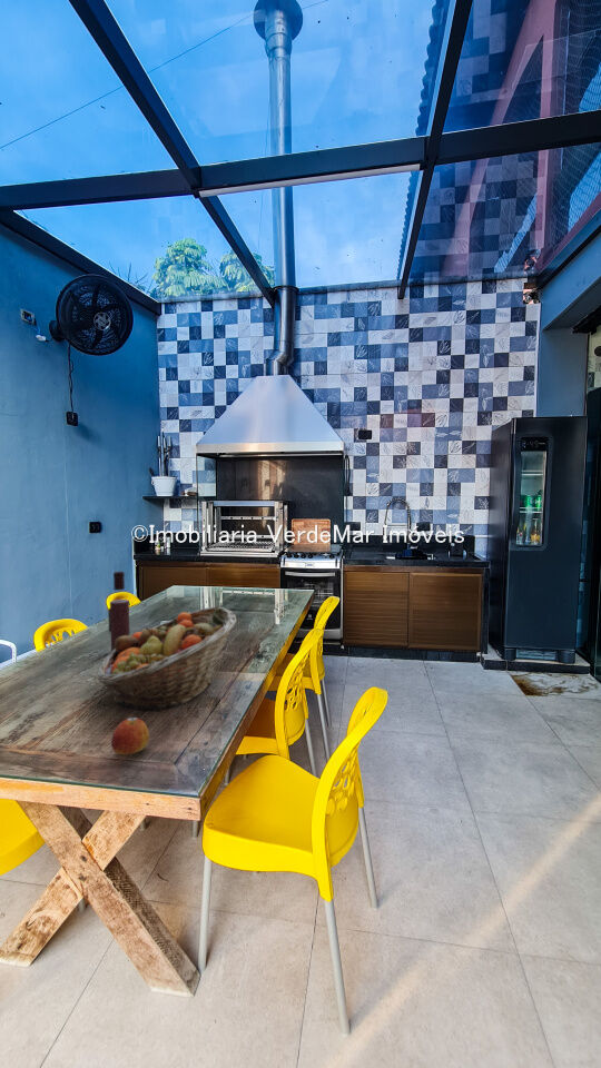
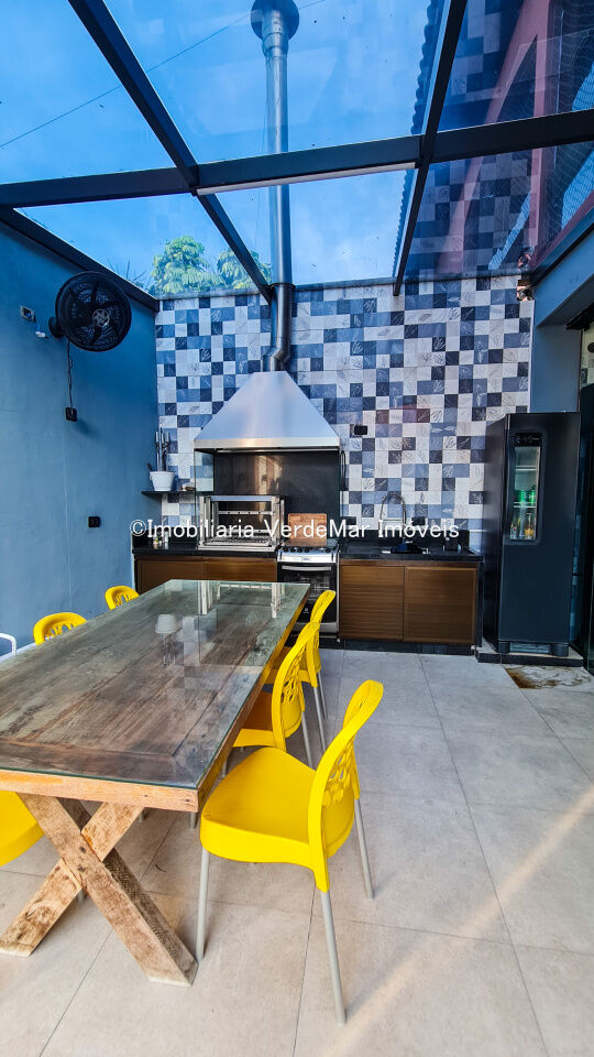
- wine bottle (119, 612)
- fruit basket (170, 651)
- apple (130, 735)
